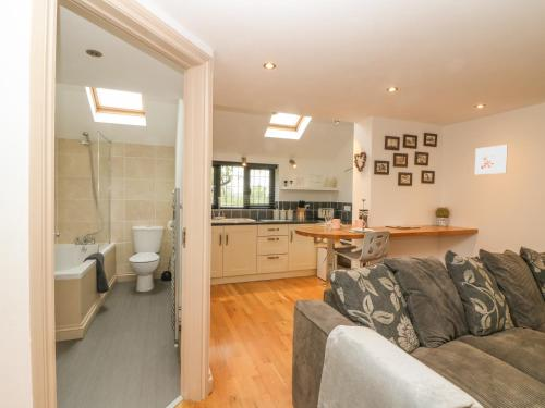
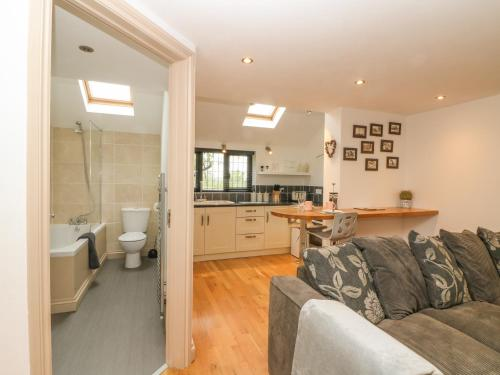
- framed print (491, 160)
